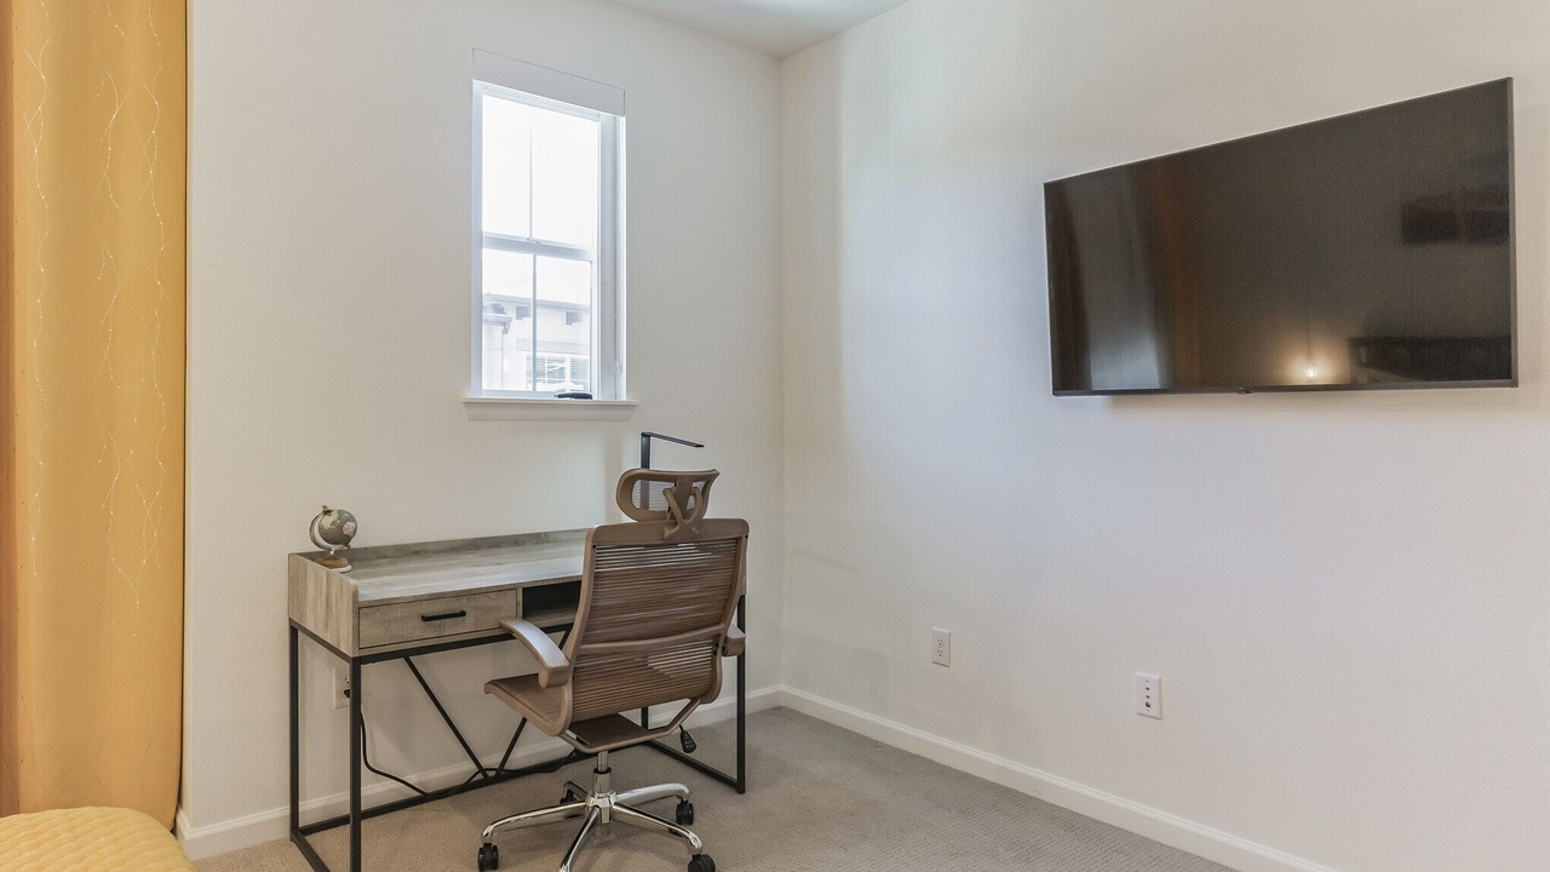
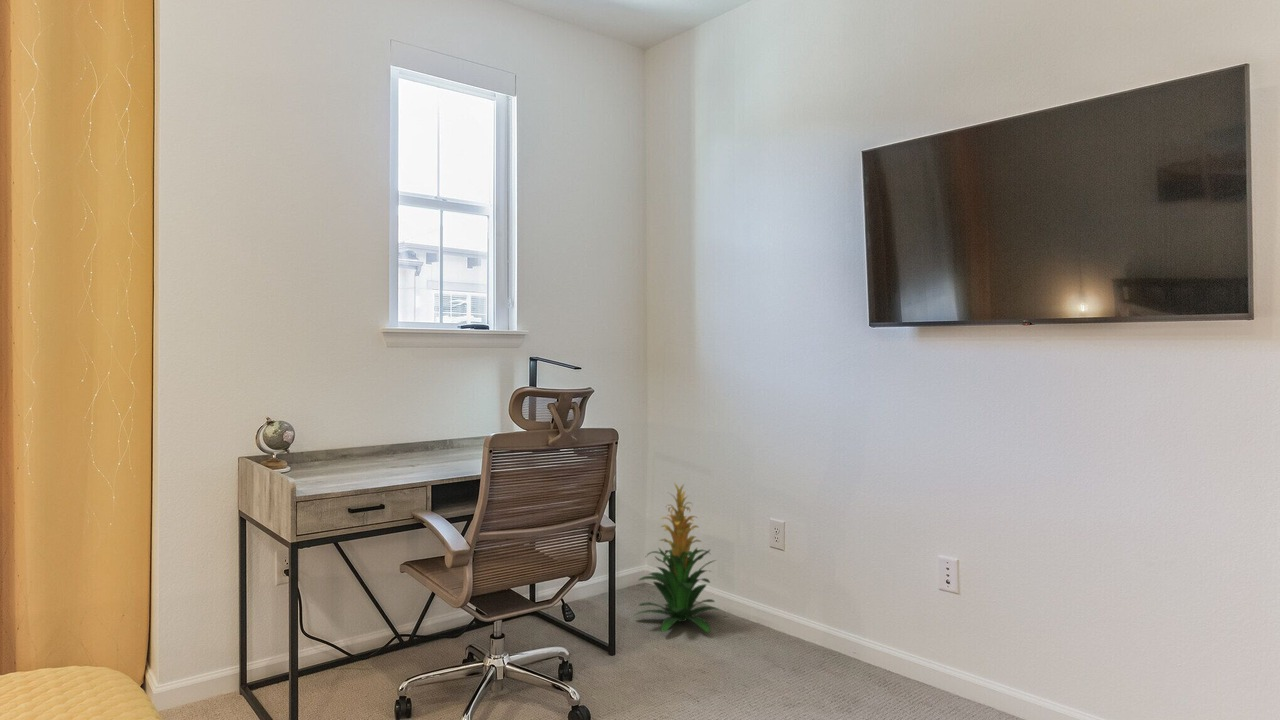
+ indoor plant (680, 552)
